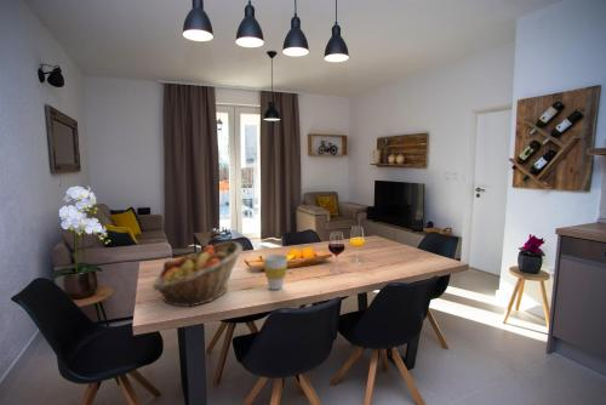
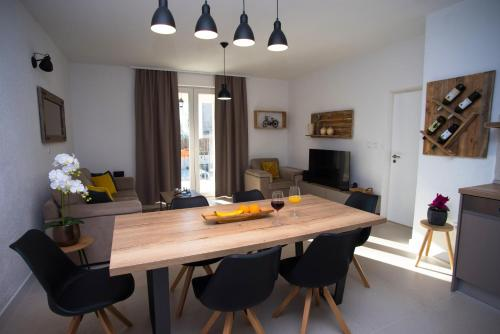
- fruit basket (199, 269)
- cup (275, 272)
